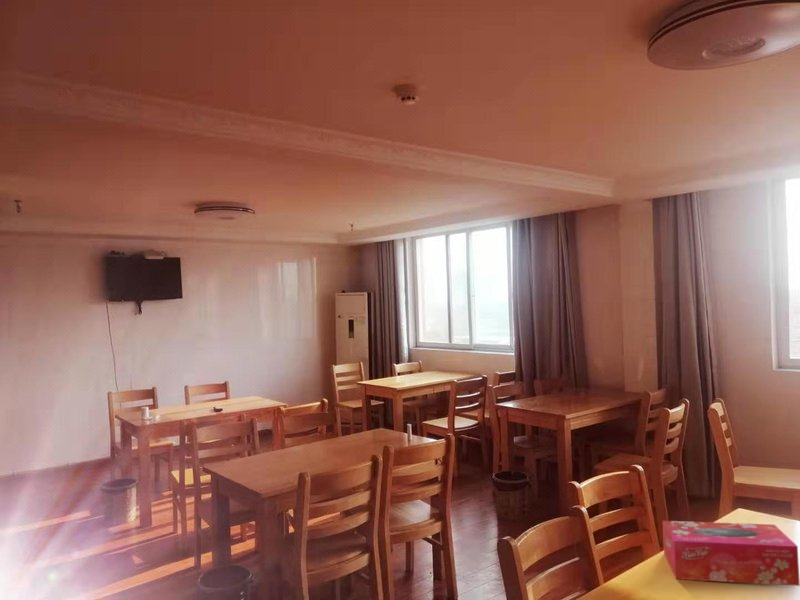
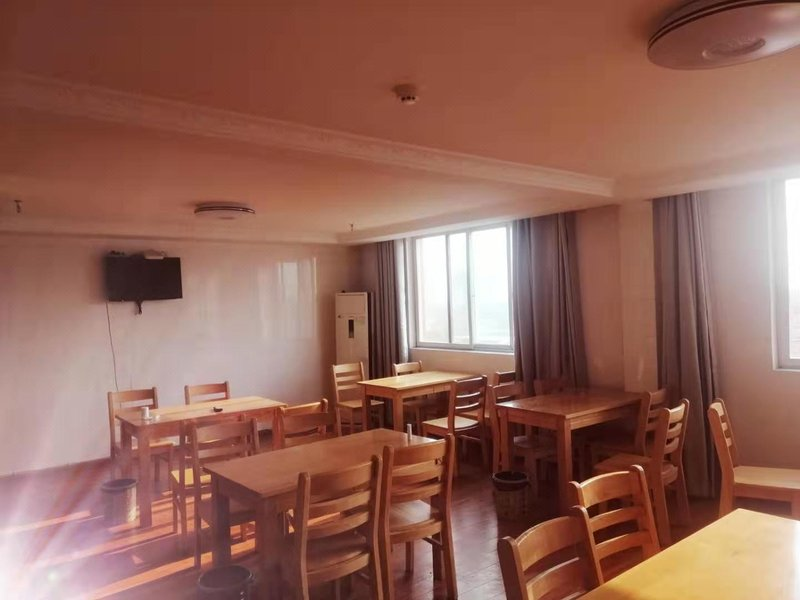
- tissue box (726, 551)
